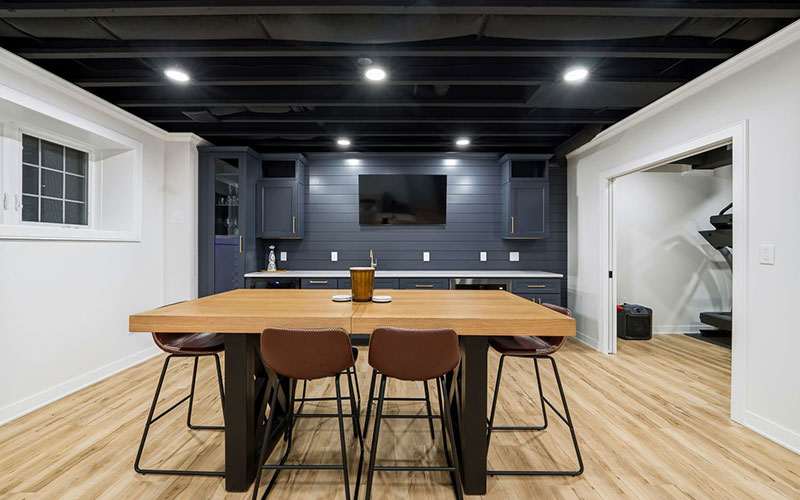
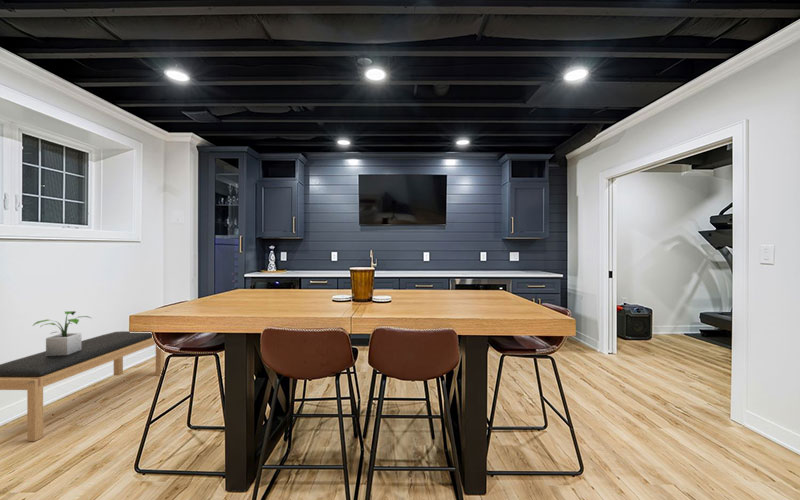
+ potted plant (66, 332)
+ bench (83, 371)
